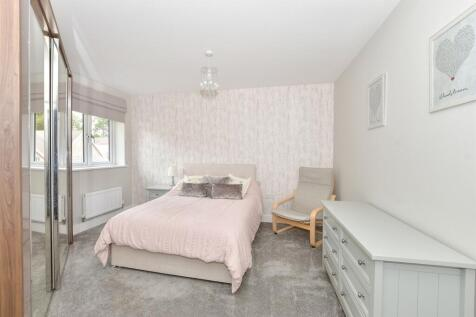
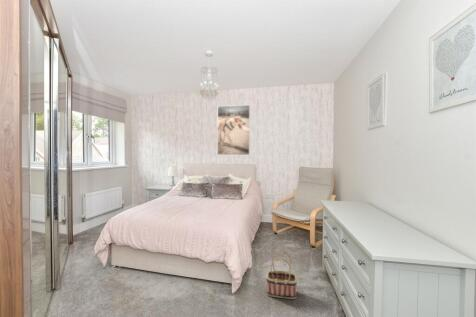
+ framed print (233, 130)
+ basket (281, 274)
